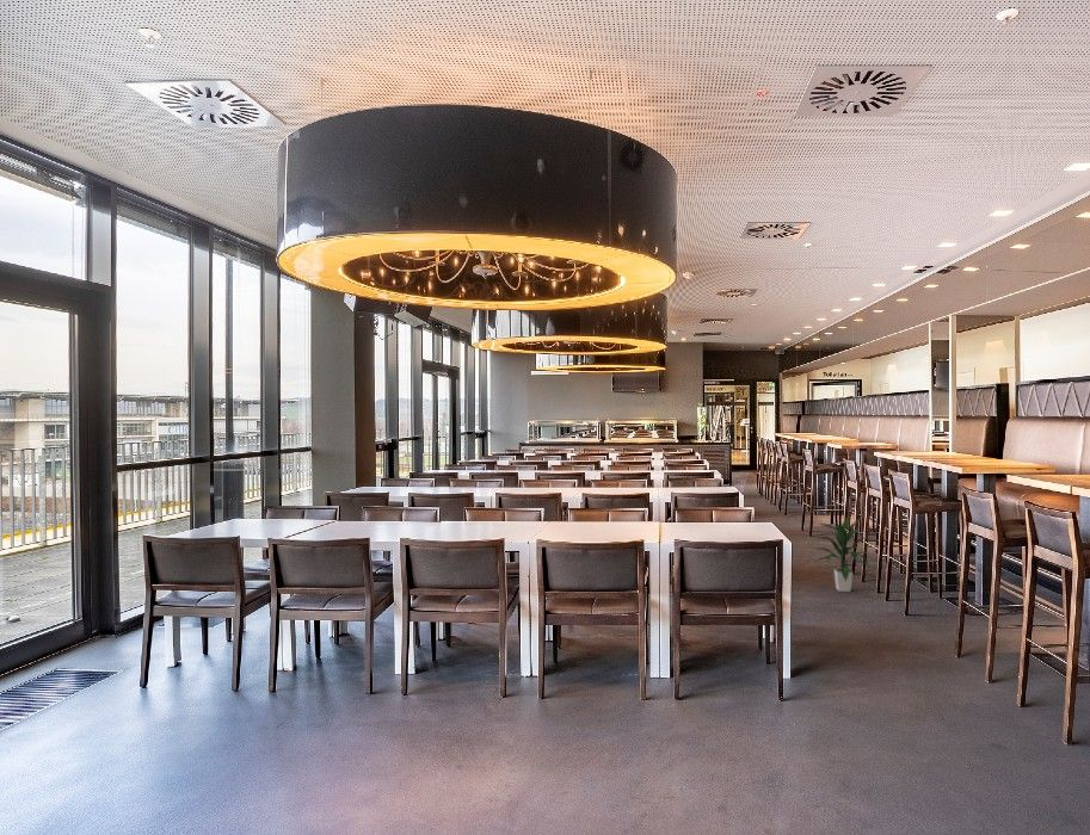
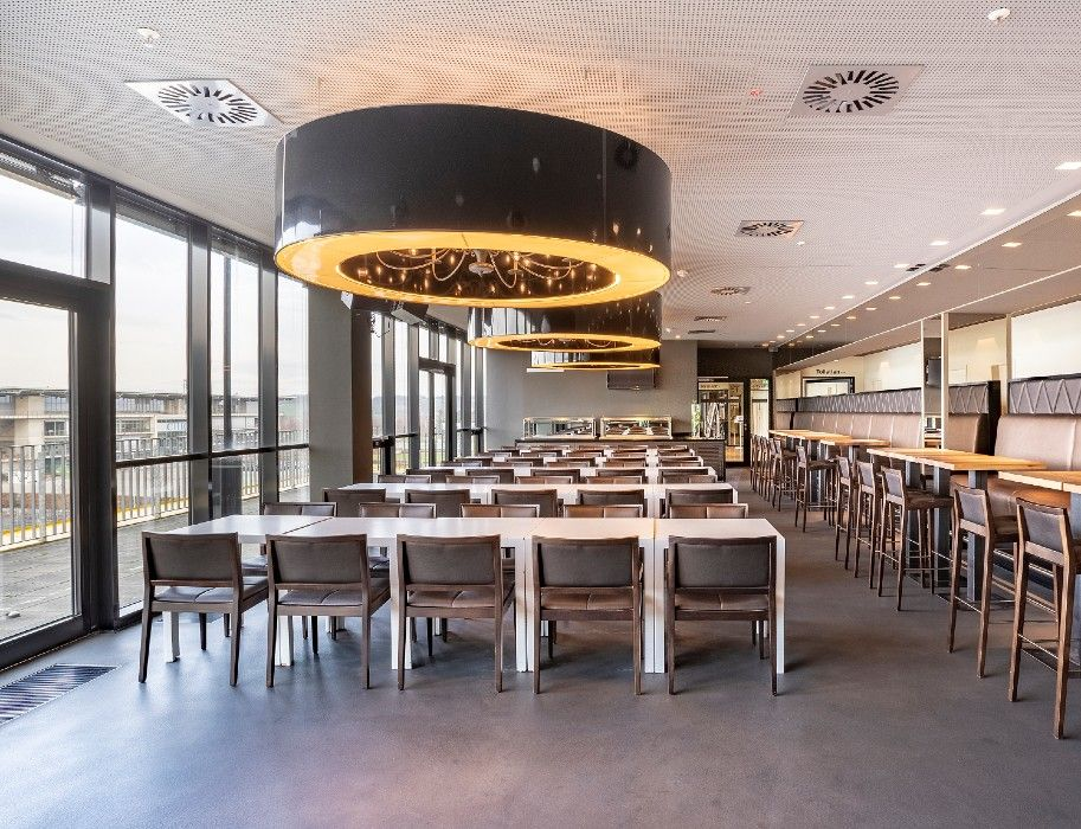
- indoor plant (842, 553)
